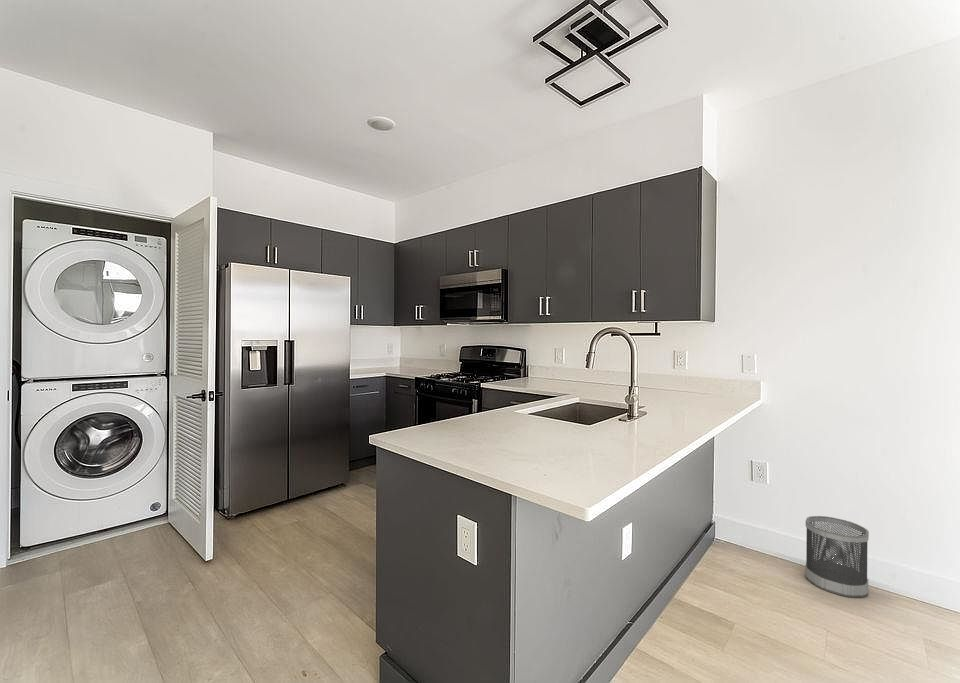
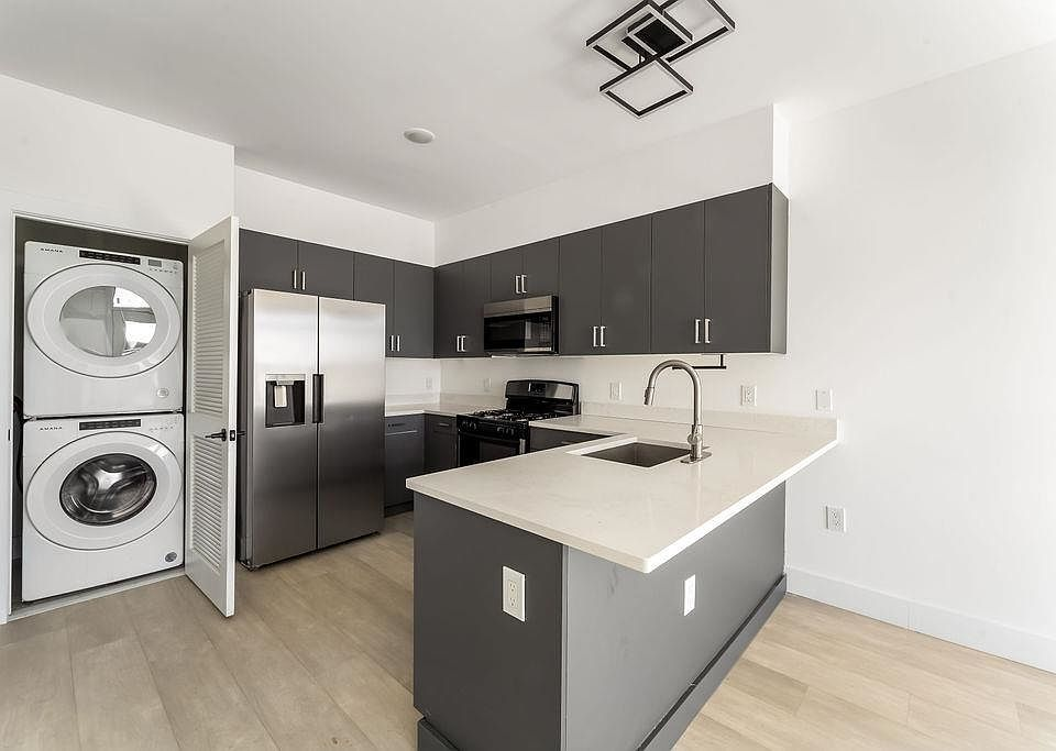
- wastebasket (836, 554)
